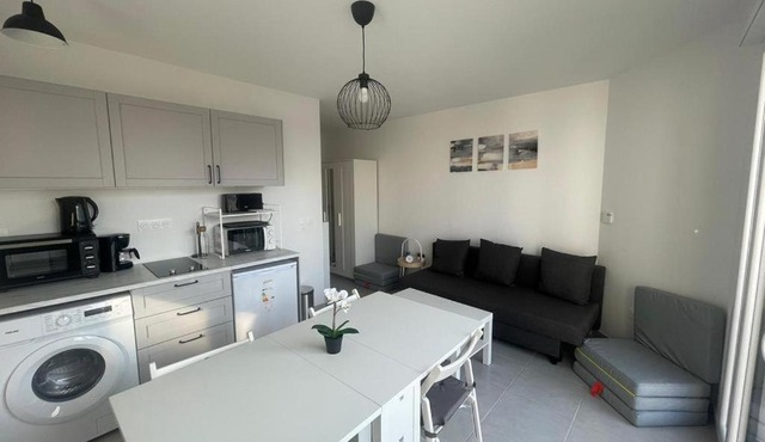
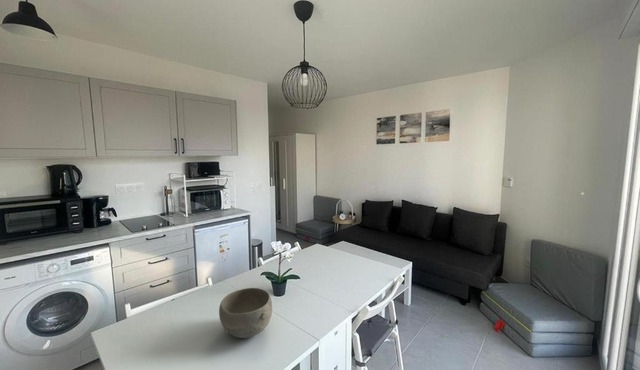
+ bowl (246, 315)
